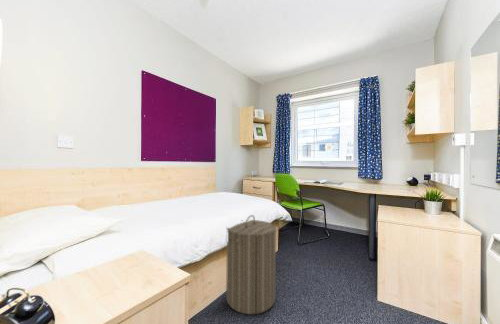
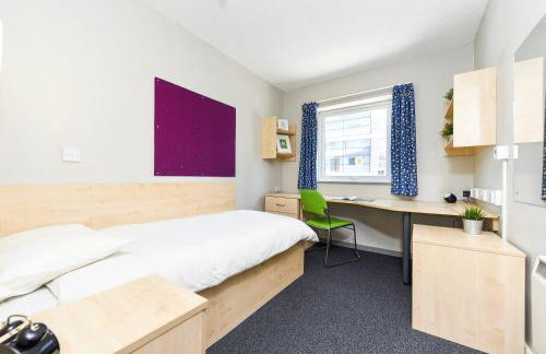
- laundry hamper (251, 256)
